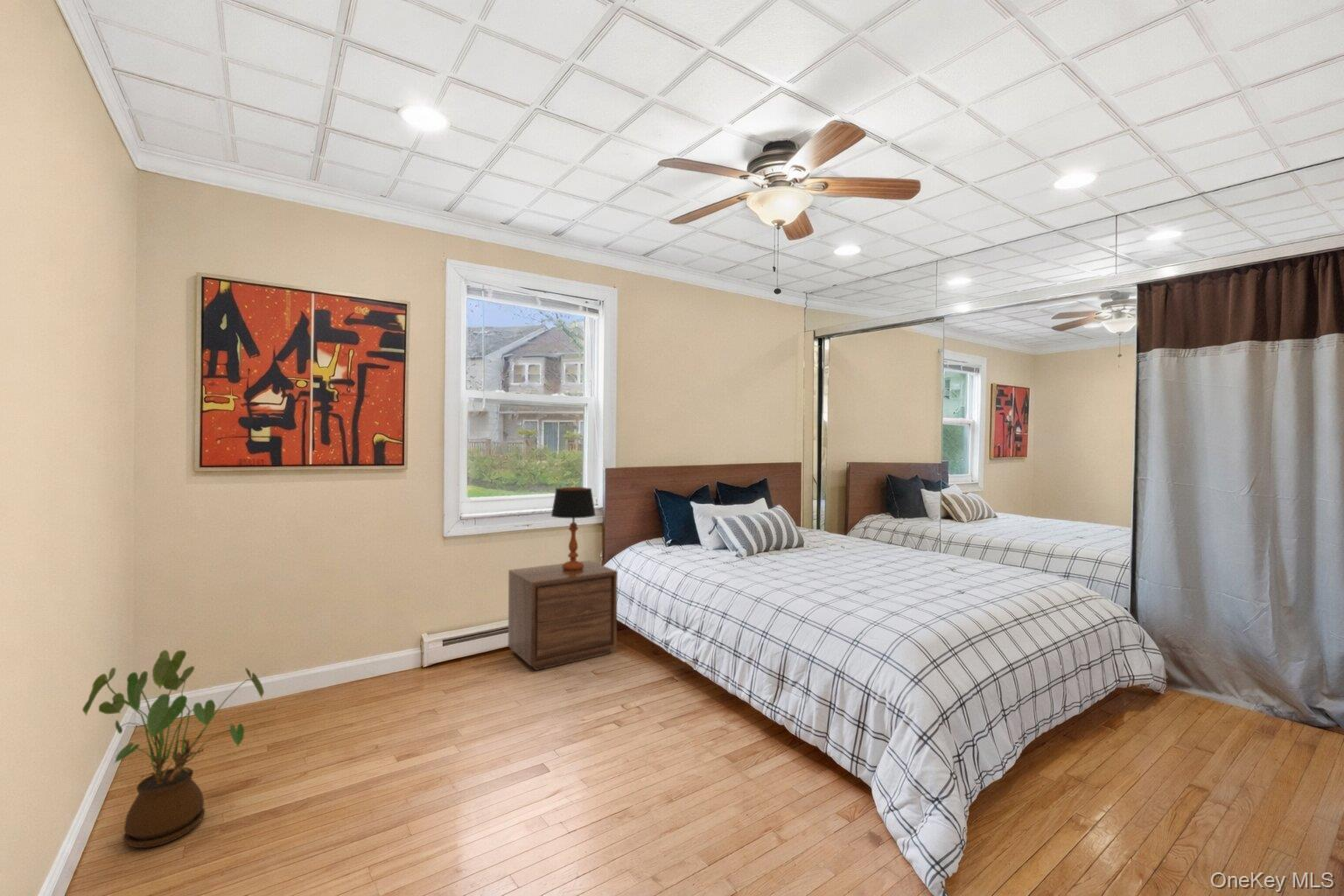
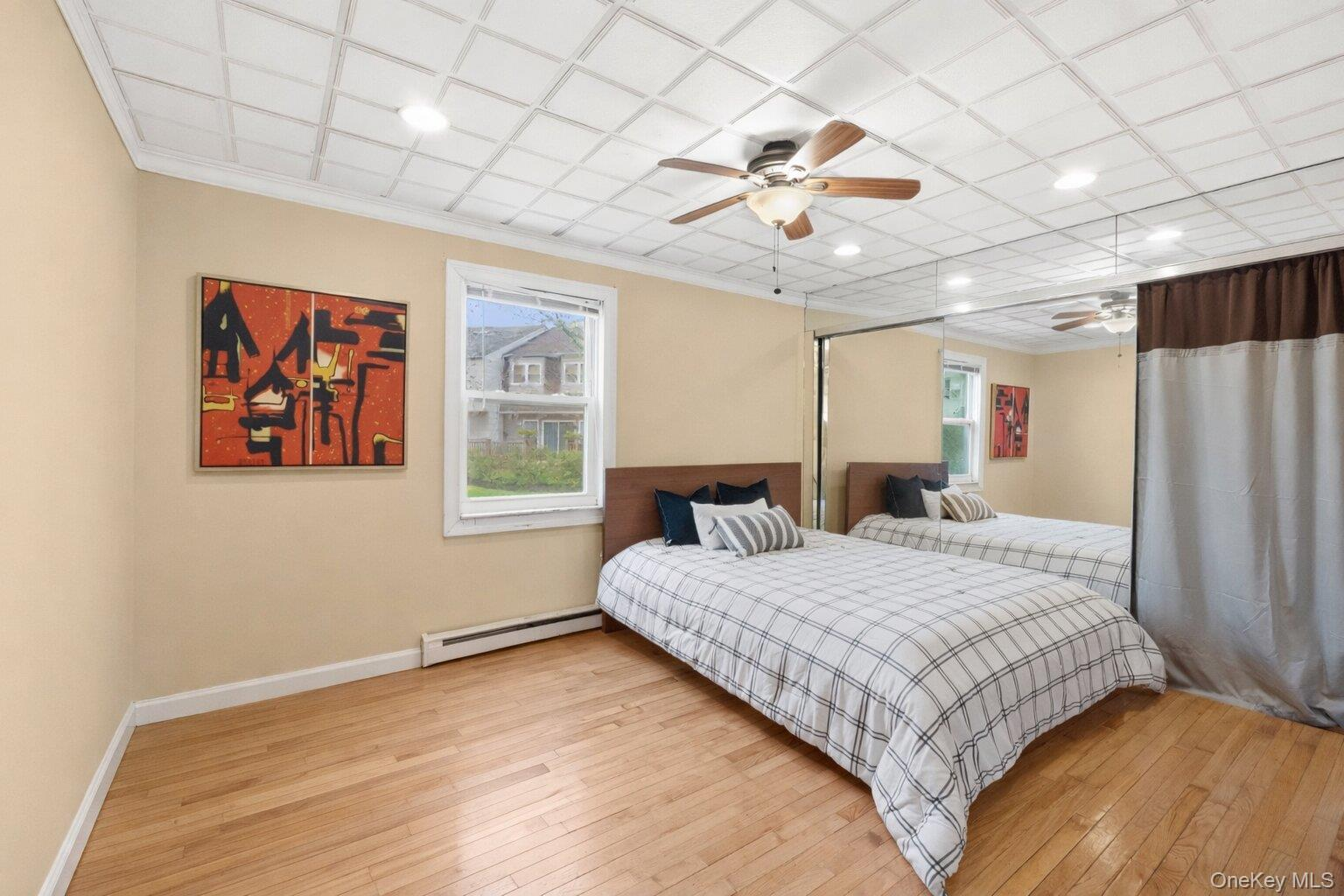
- house plant (177, 741)
- table lamp (573, 528)
- nightstand (563, 612)
